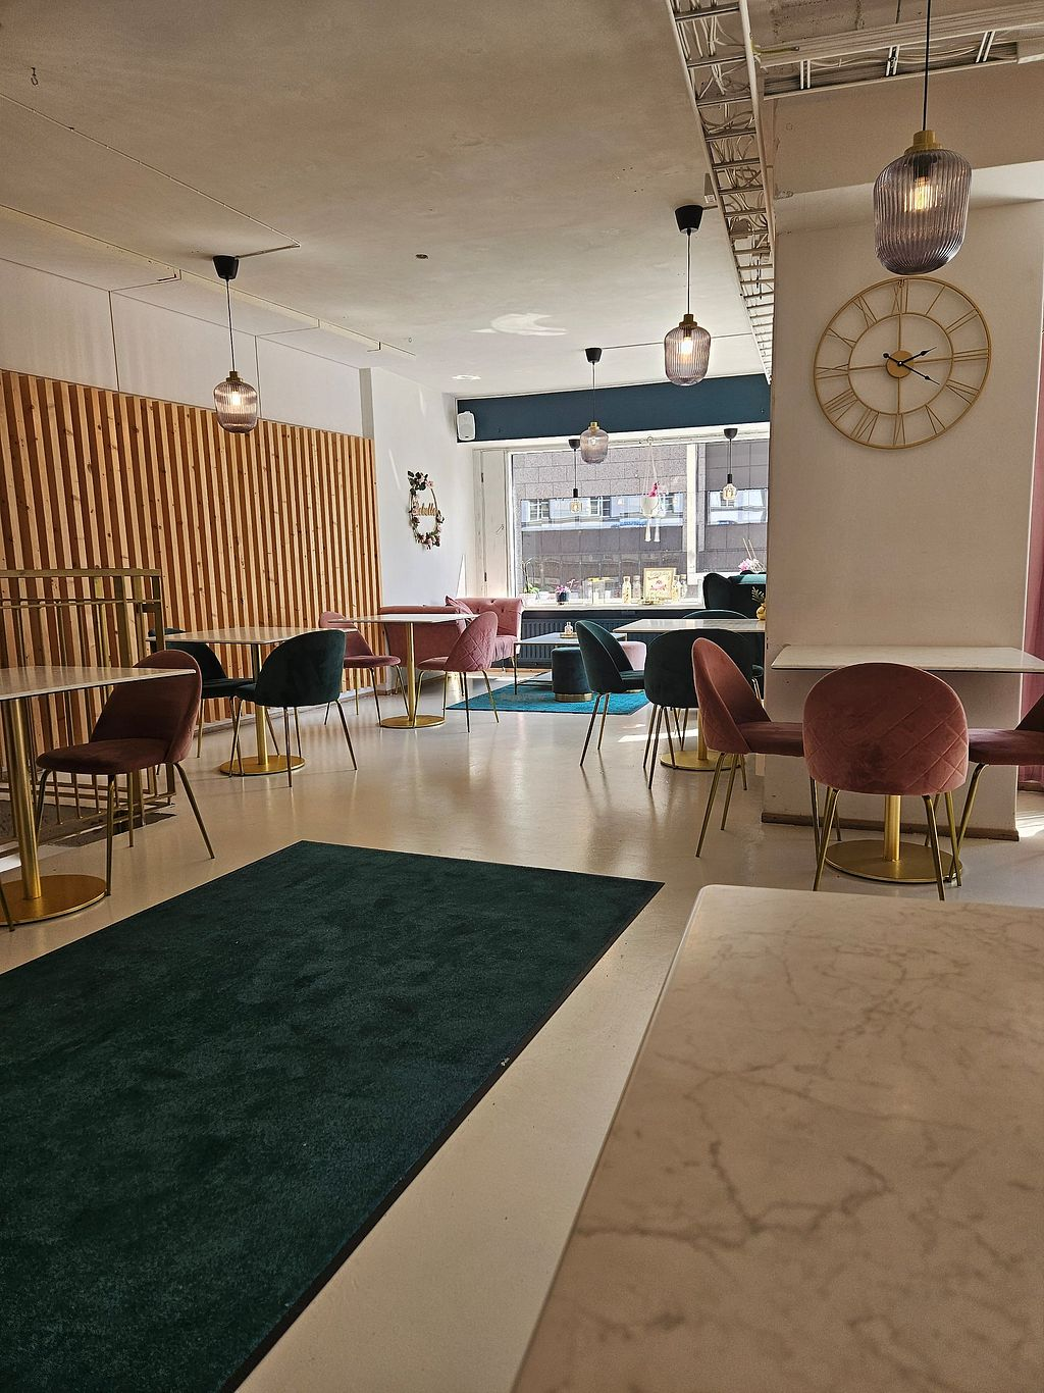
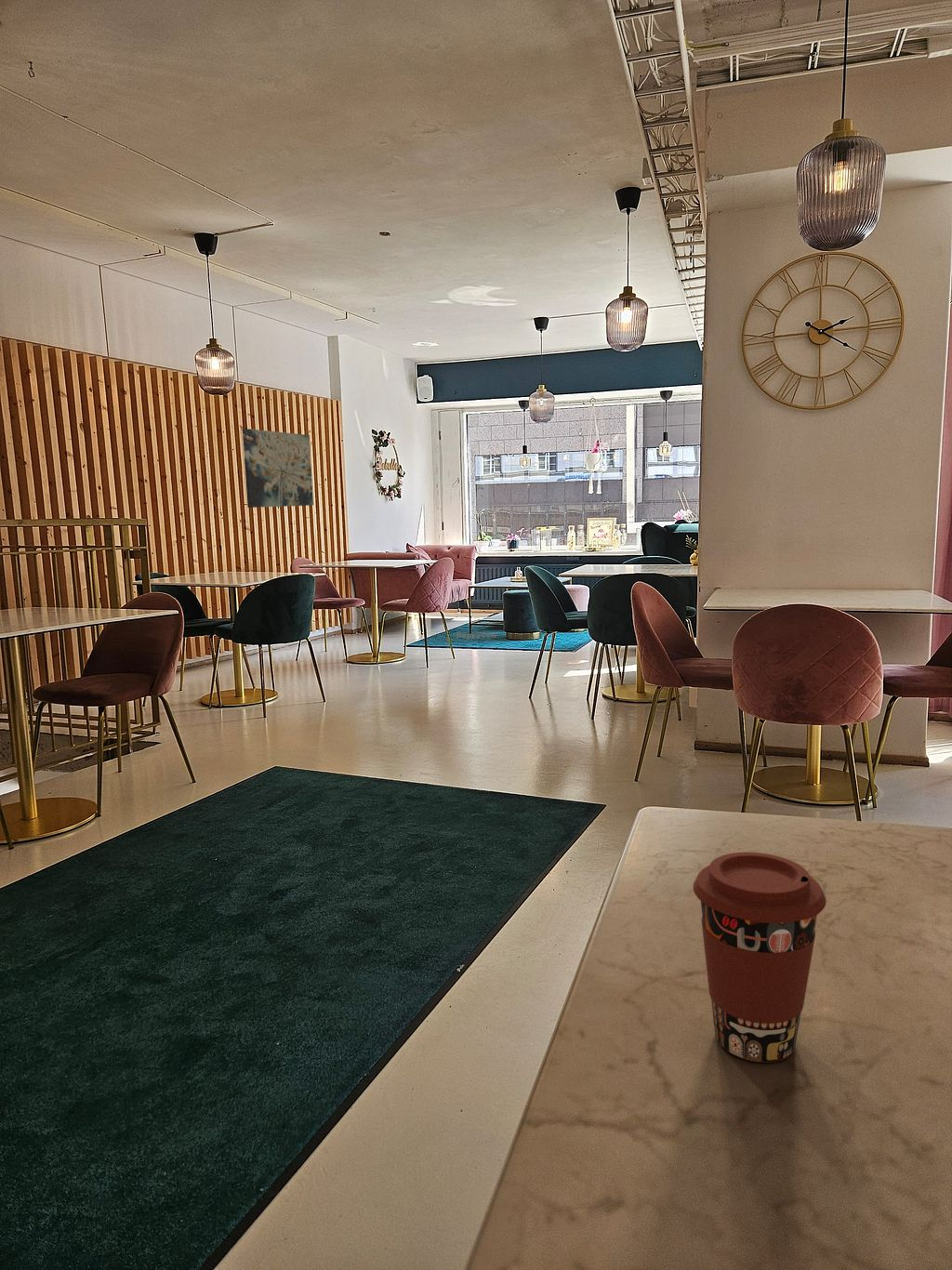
+ wall art (280, 470)
+ coffee cup (756, 956)
